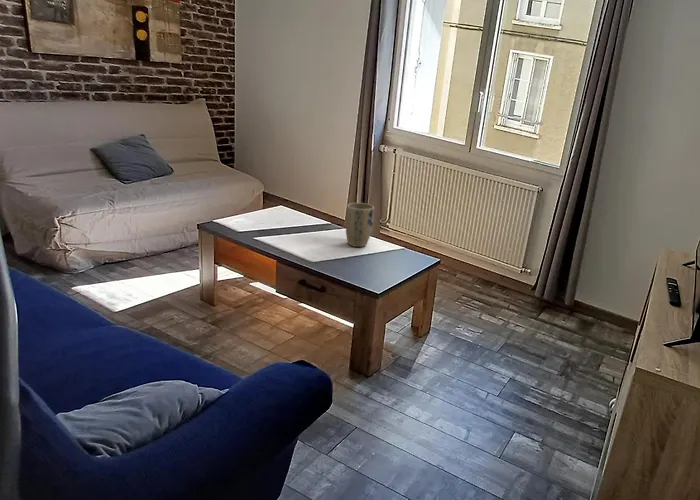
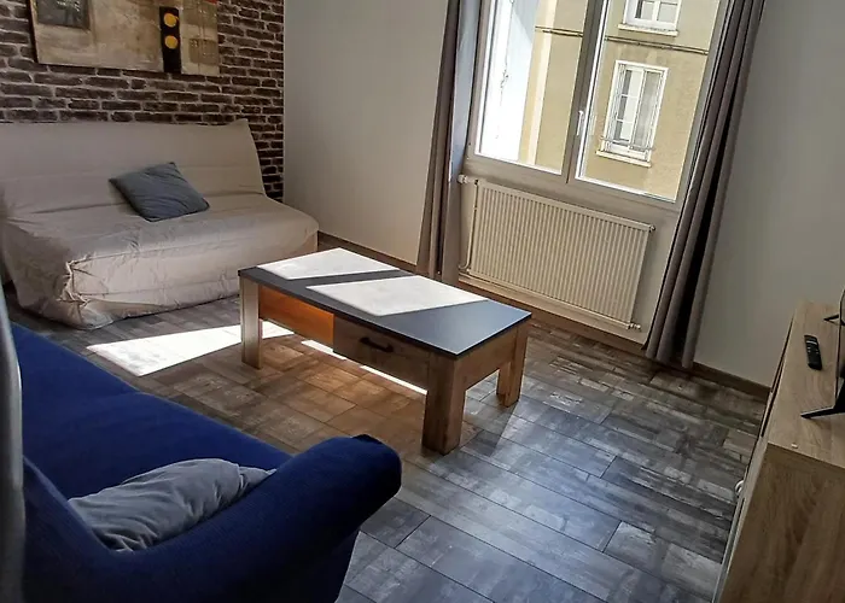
- plant pot (359, 225)
